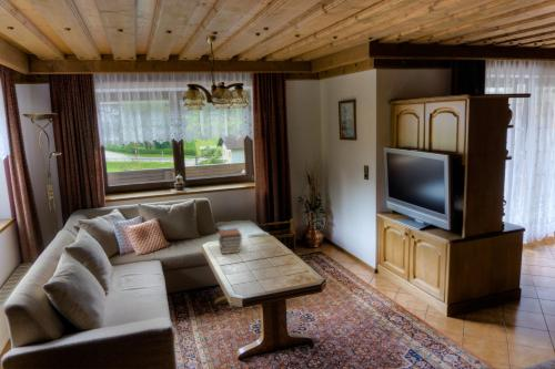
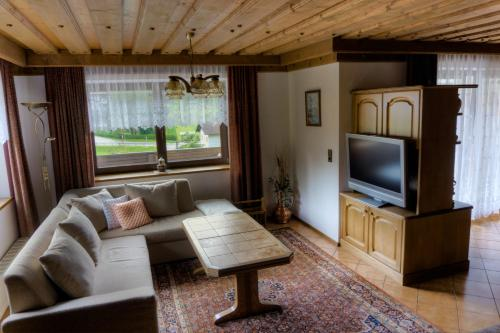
- book stack (230, 240)
